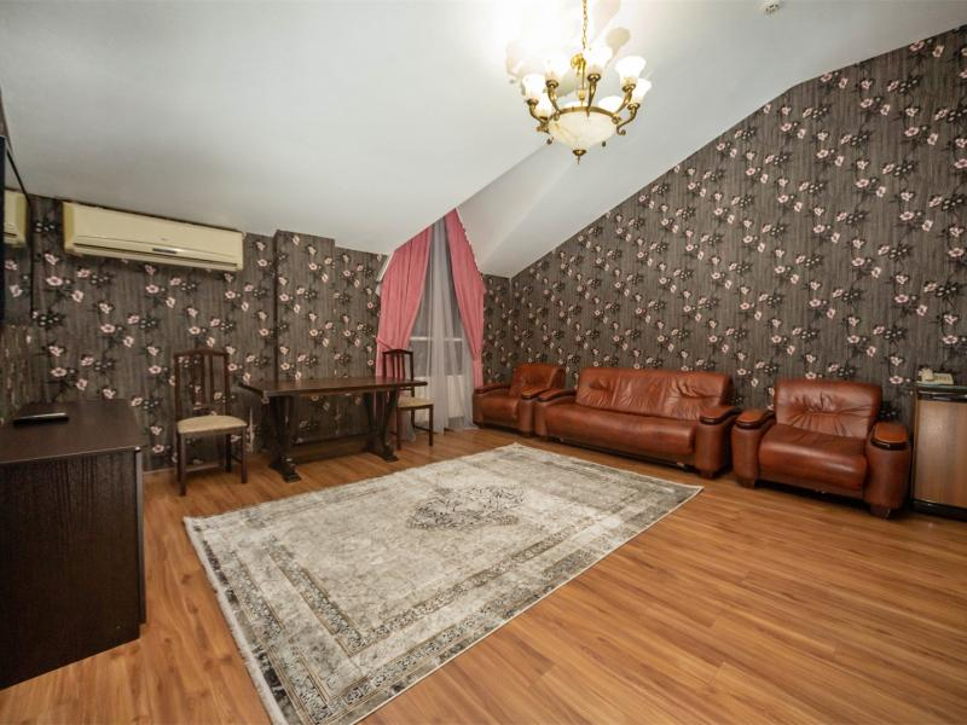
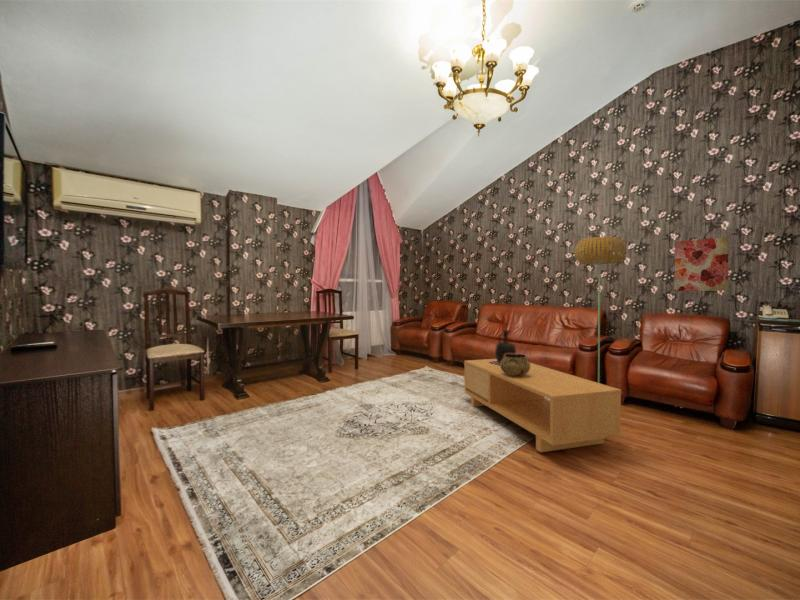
+ coffee table (528, 397)
+ floor lamp (599, 323)
+ vase (505, 346)
+ wall art (700, 265)
+ decorative bowl (514, 365)
